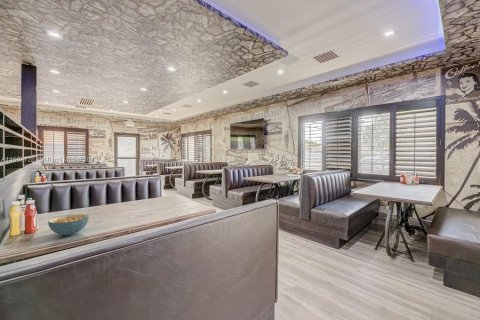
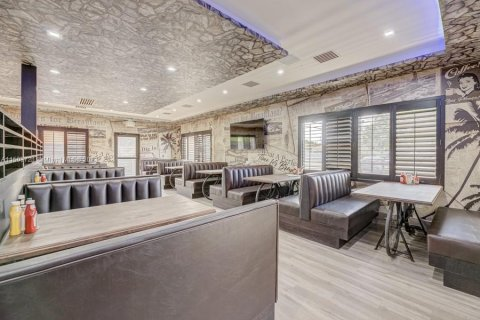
- cereal bowl (69, 226)
